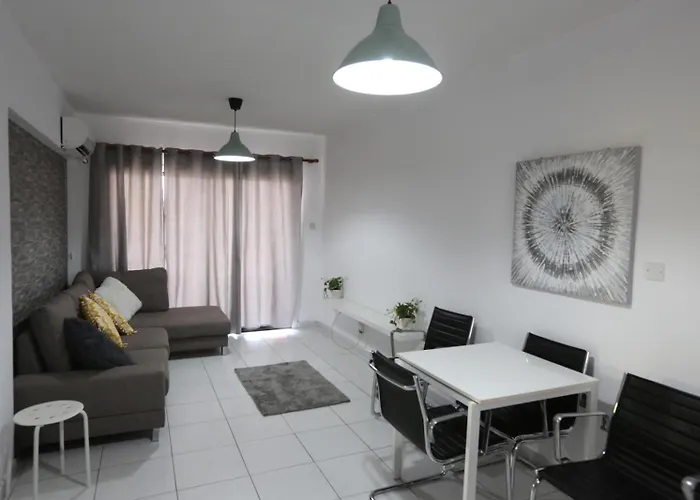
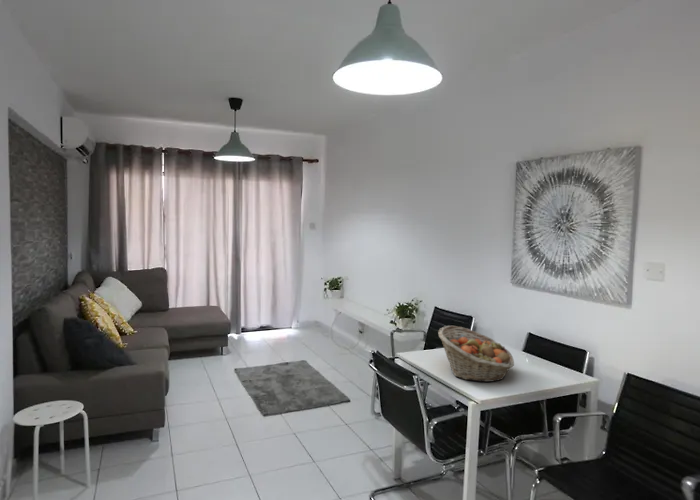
+ fruit basket (475, 352)
